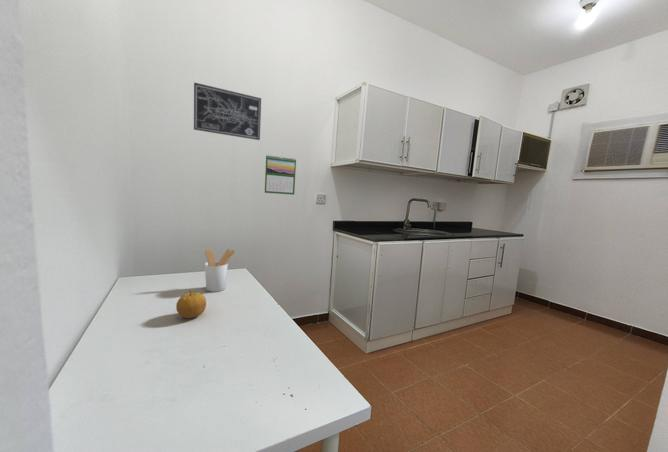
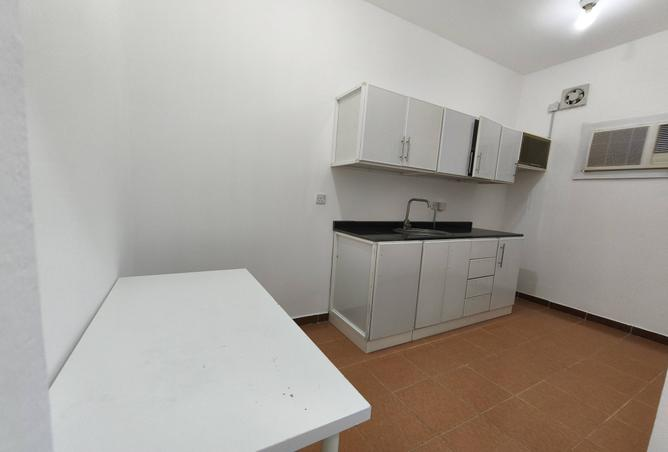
- fruit (191, 302)
- utensil holder (220, 268)
- calendar (280, 175)
- wall art (228, 113)
